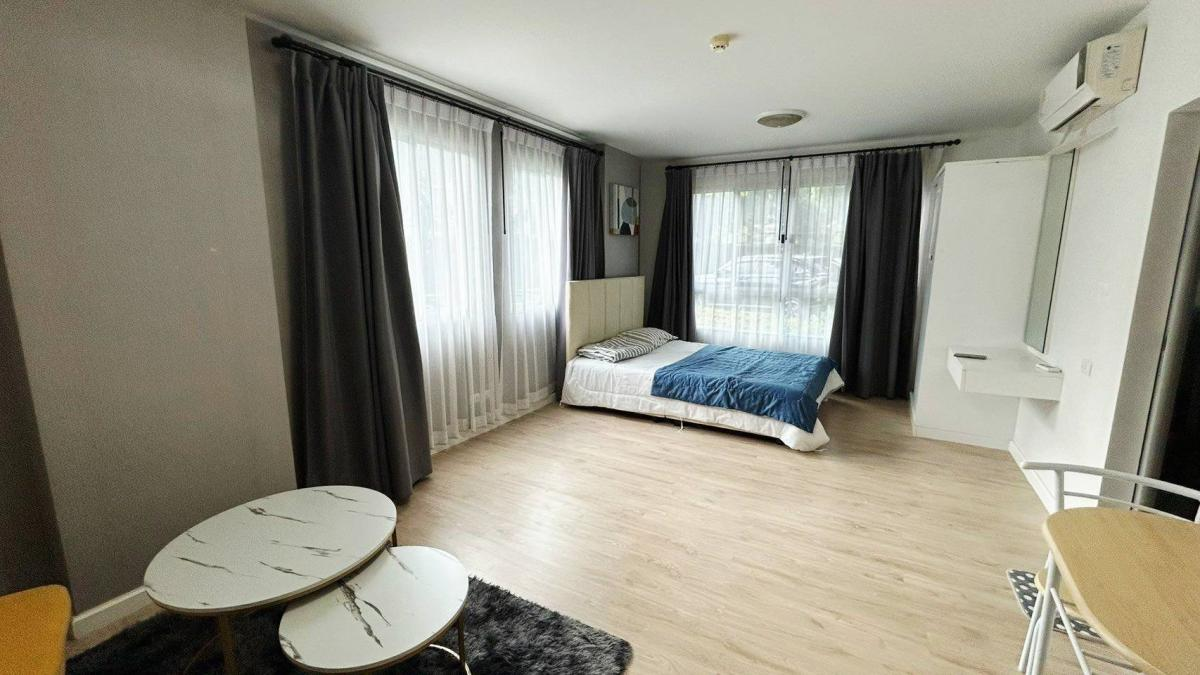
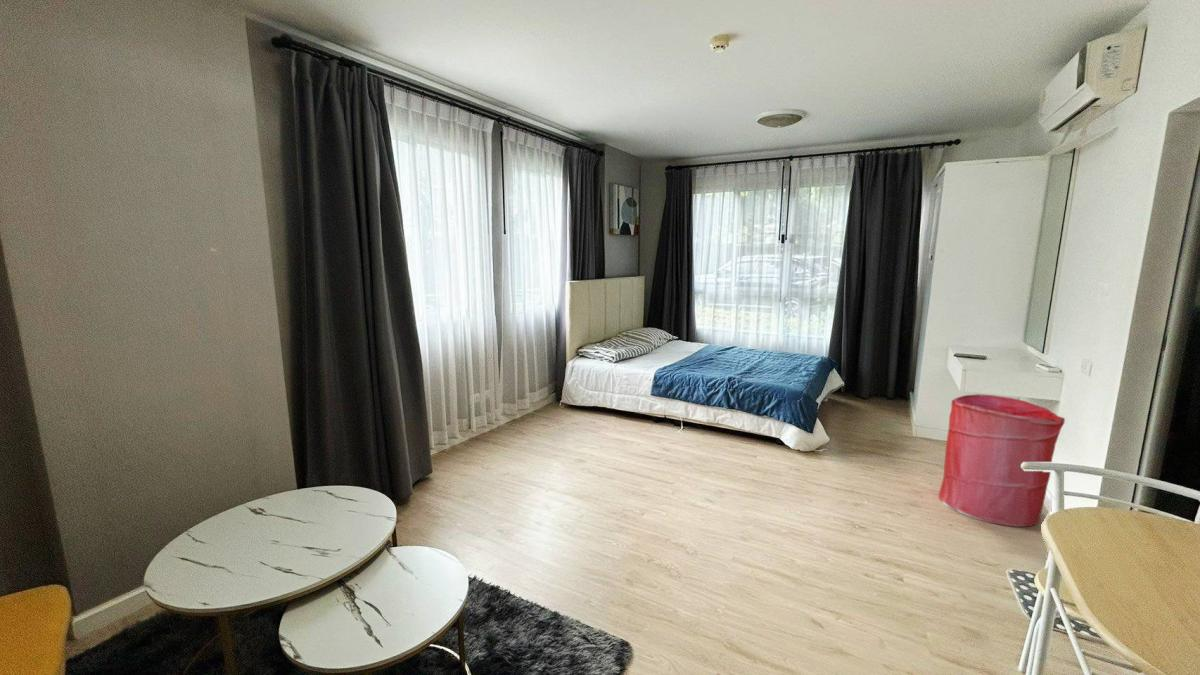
+ laundry hamper (997, 455)
